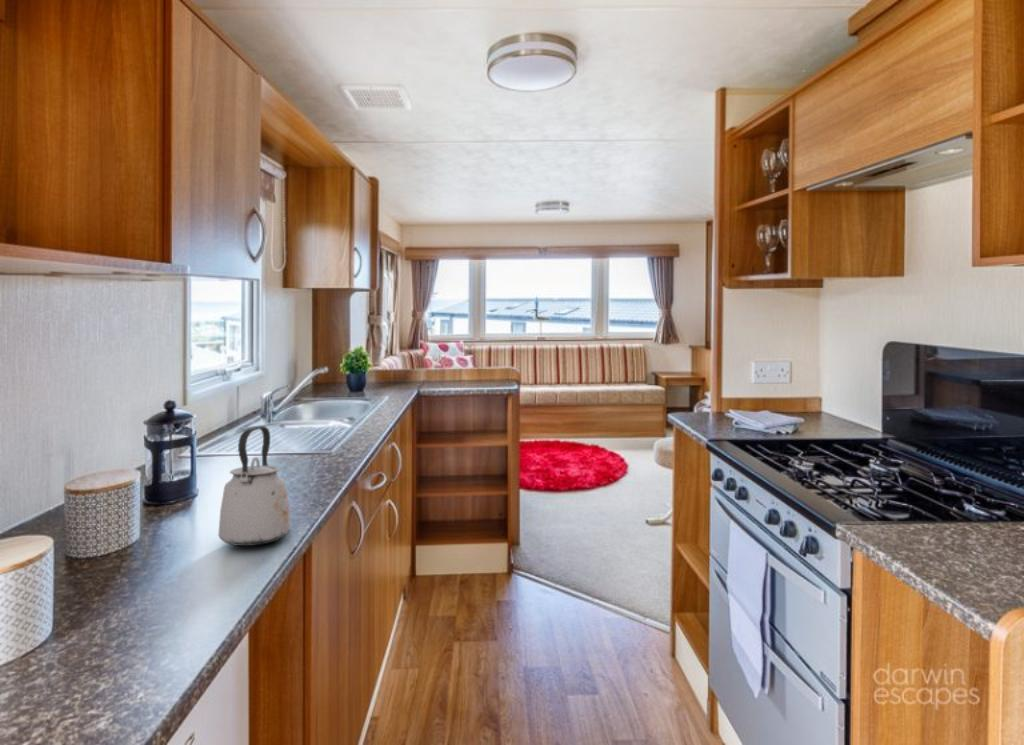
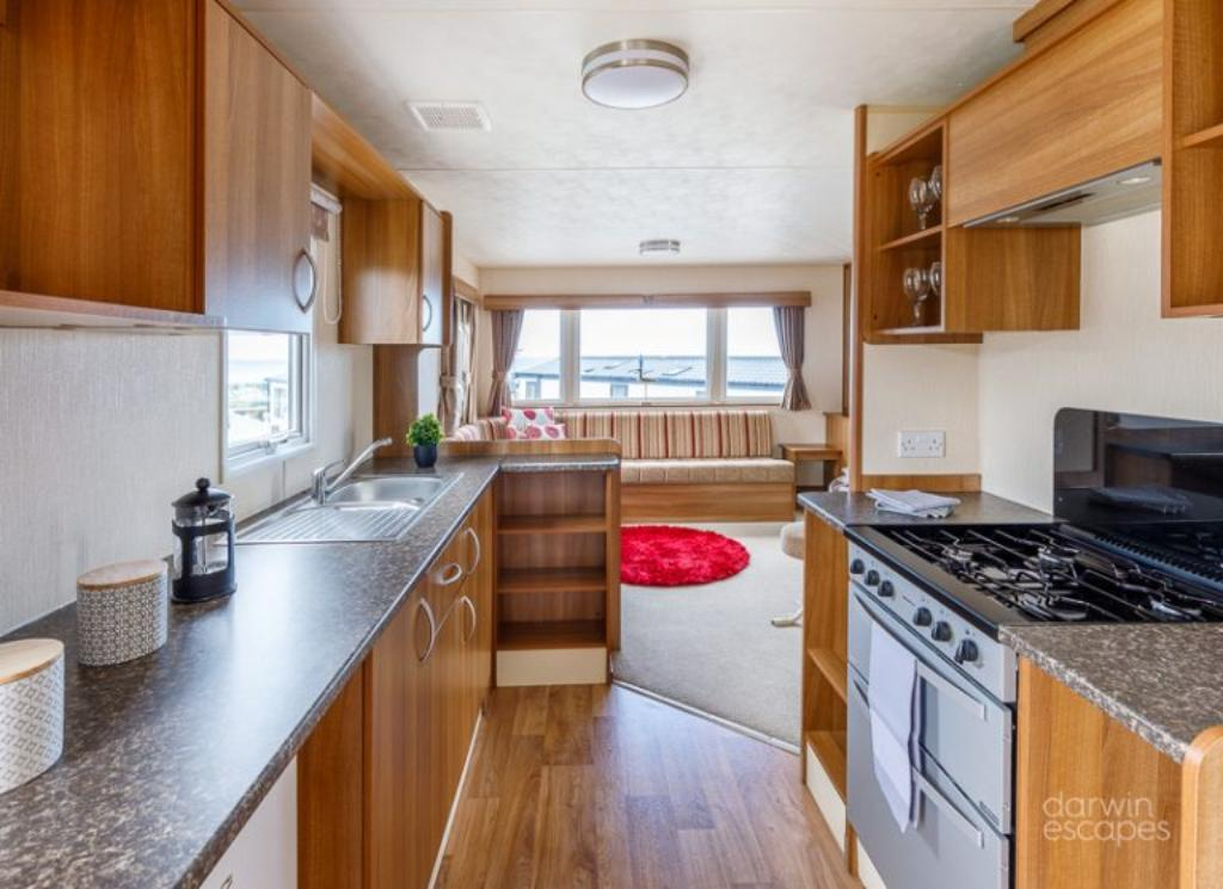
- kettle (260, 481)
